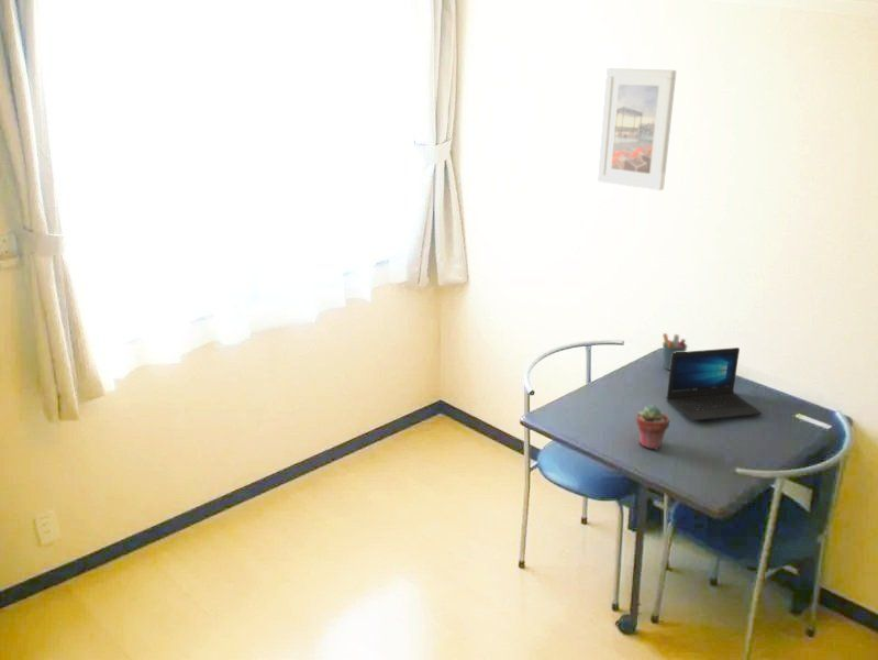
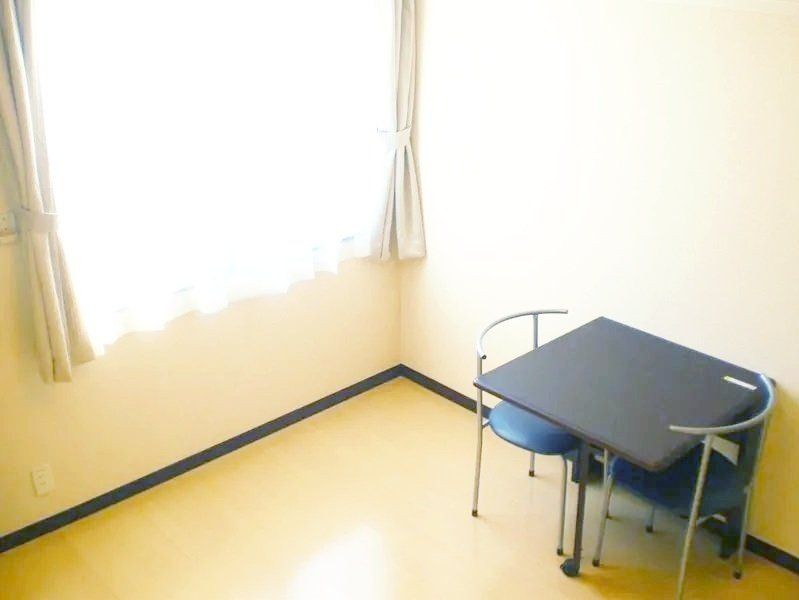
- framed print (634, 129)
- potted succulent (652, 425)
- pen holder (674, 350)
- laptop (715, 383)
